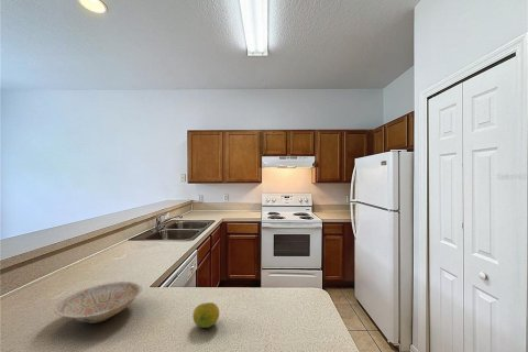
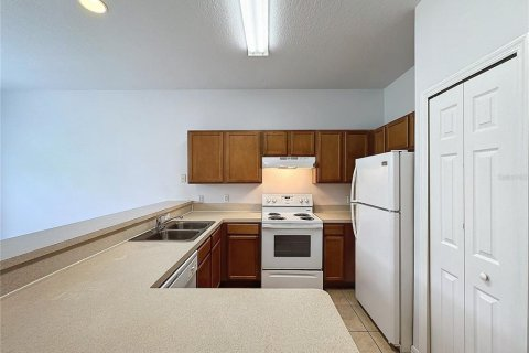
- bowl (101, 306)
- fruit (206, 314)
